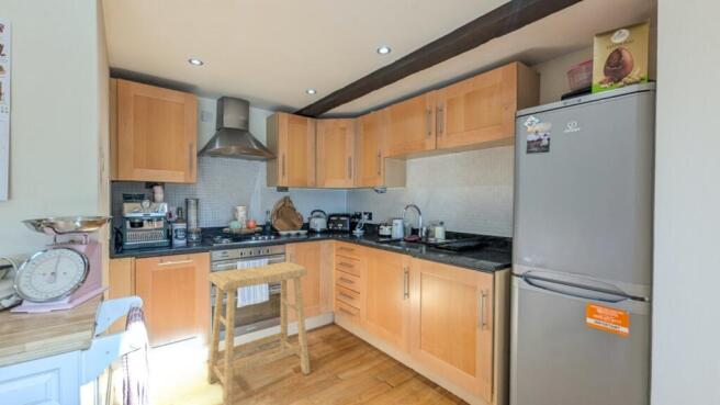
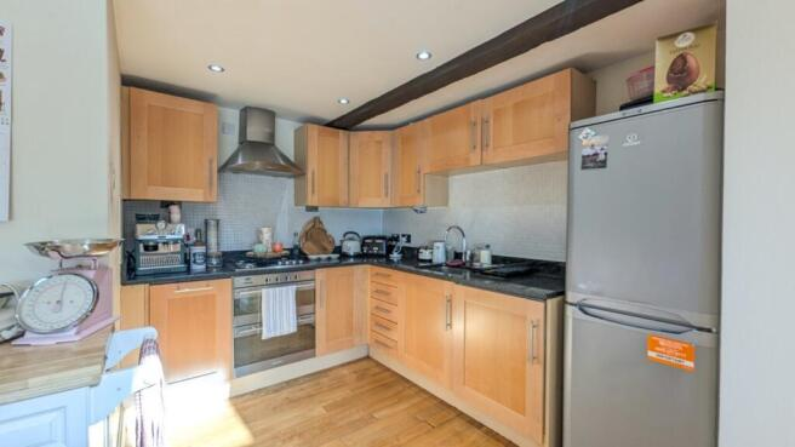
- stool (263, 337)
